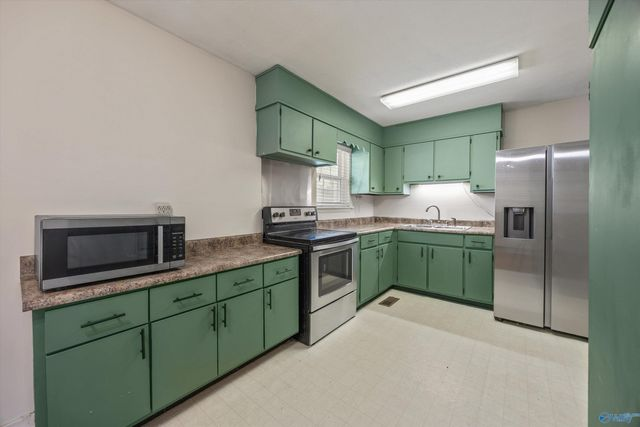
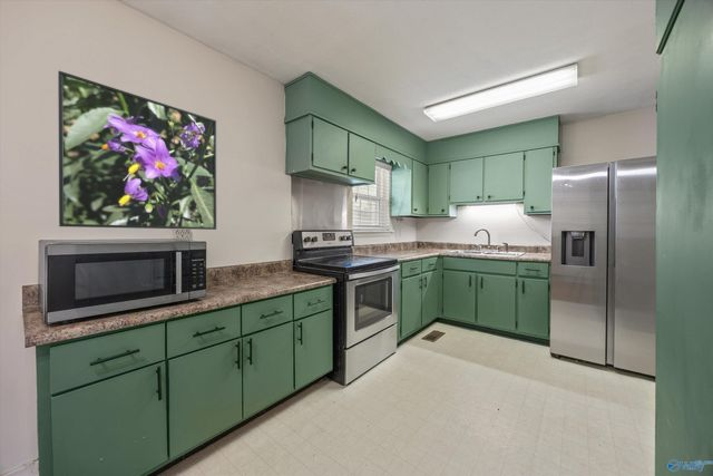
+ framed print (150, 164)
